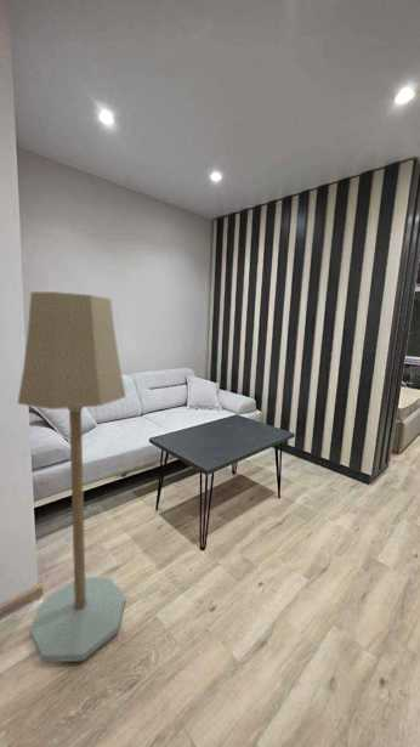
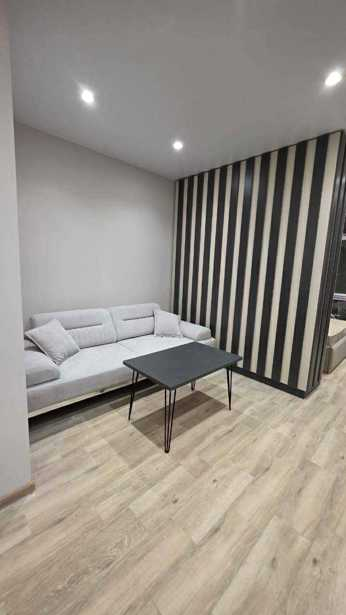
- floor lamp (76, 470)
